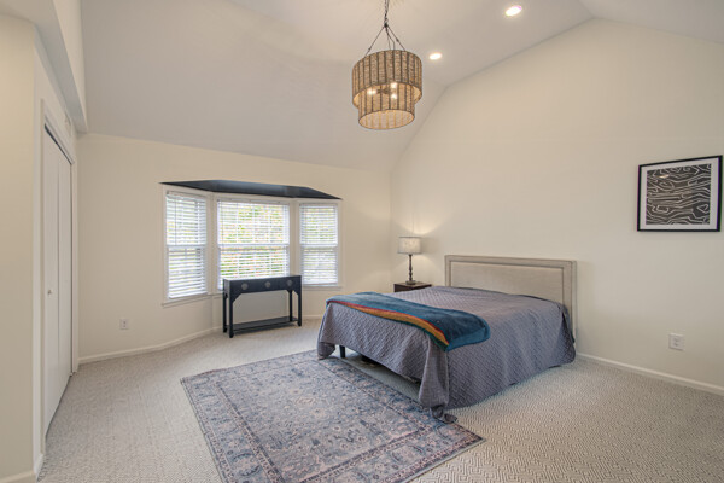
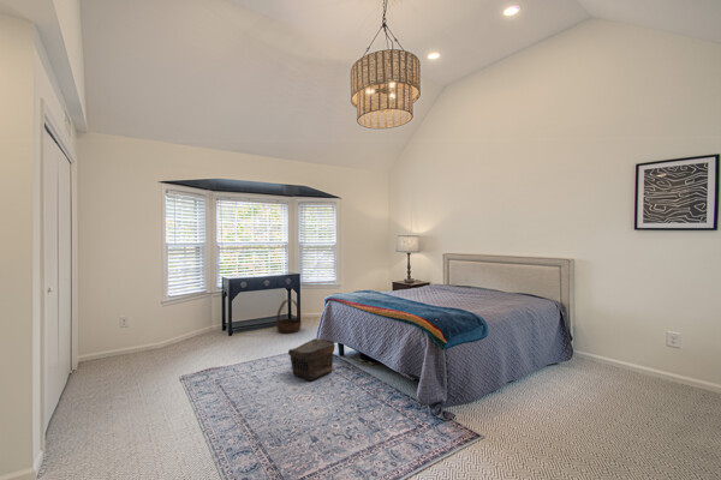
+ pouch (311, 359)
+ basket (288, 319)
